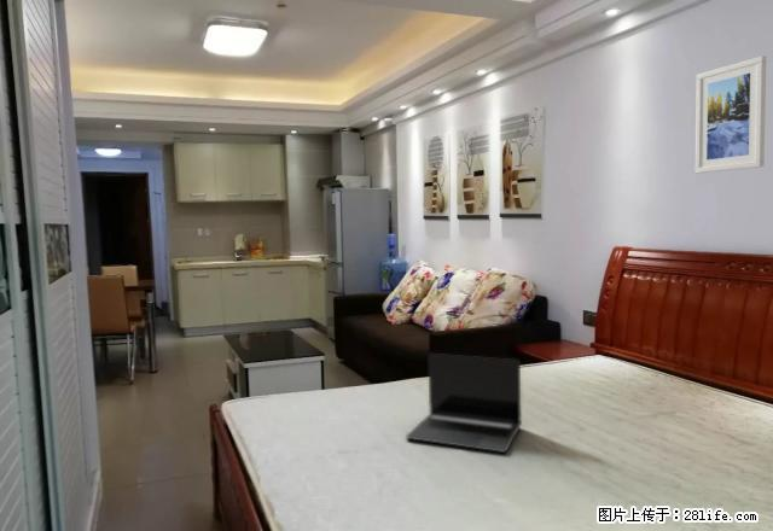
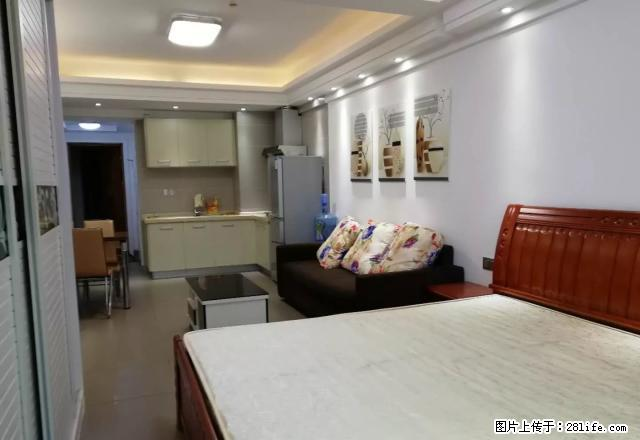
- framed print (728, 118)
- laptop (463, 398)
